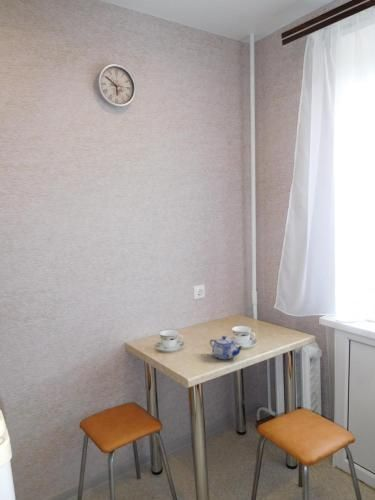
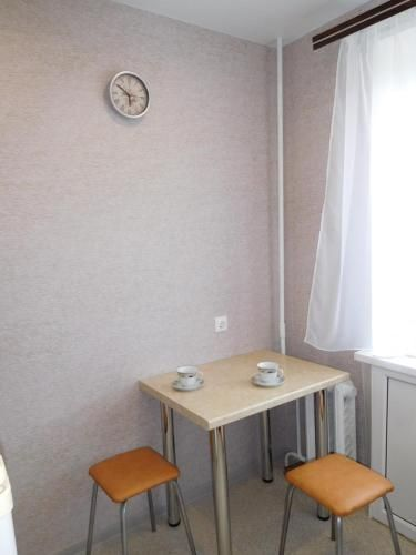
- teapot (226, 346)
